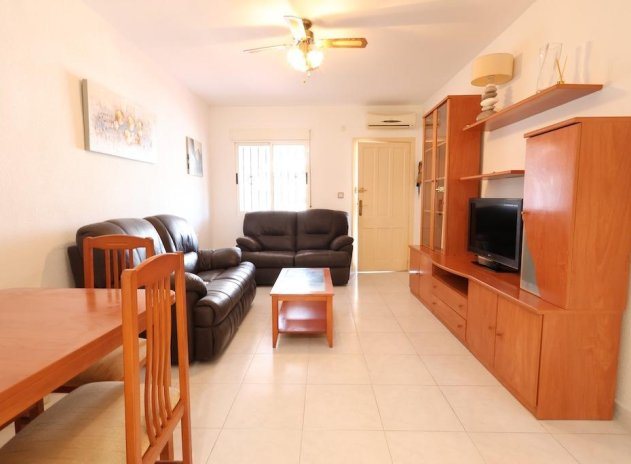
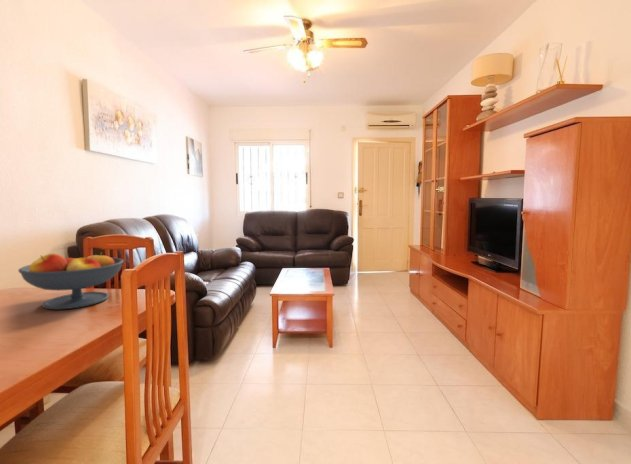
+ fruit bowl (75, 276)
